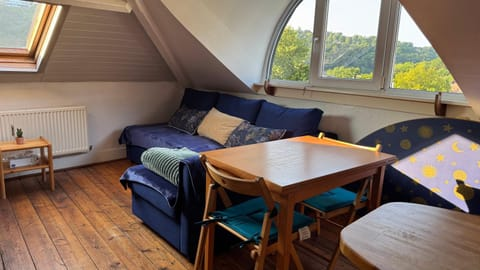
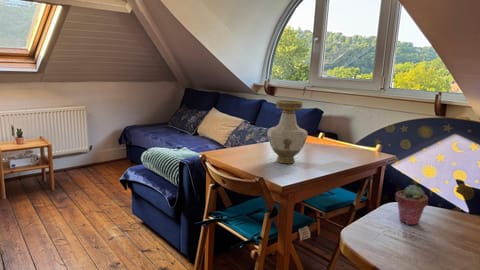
+ potted succulent (411, 202)
+ vase (287, 131)
